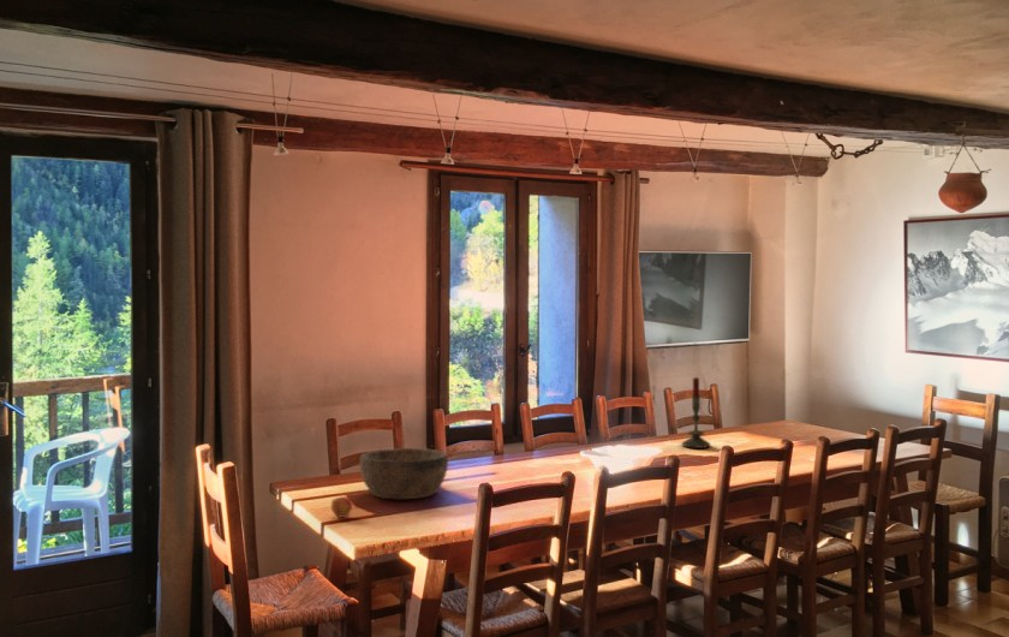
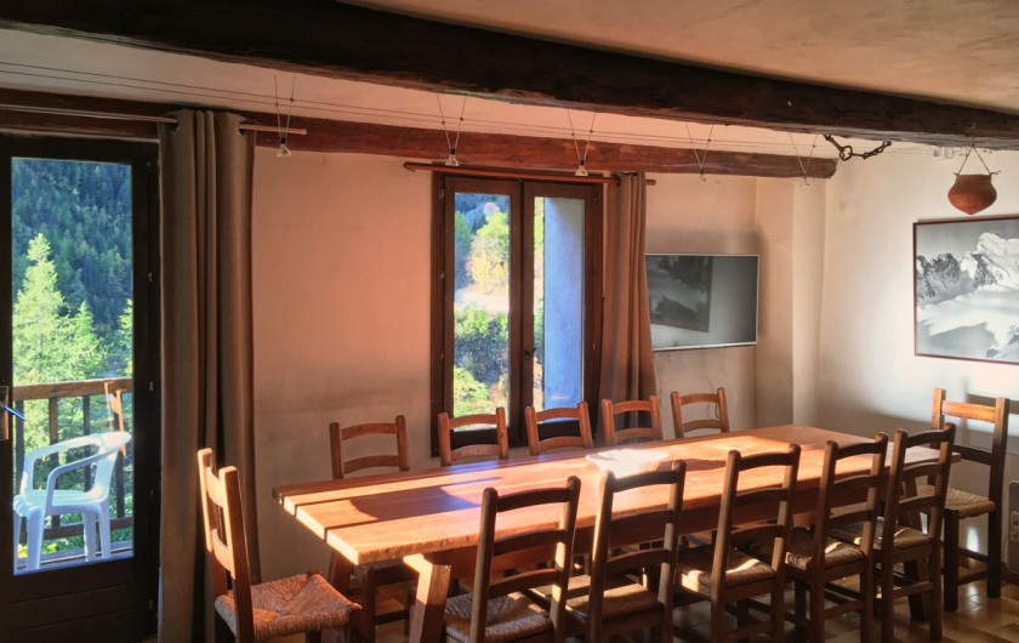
- candle (695, 410)
- bowl (404, 474)
- apple (341, 505)
